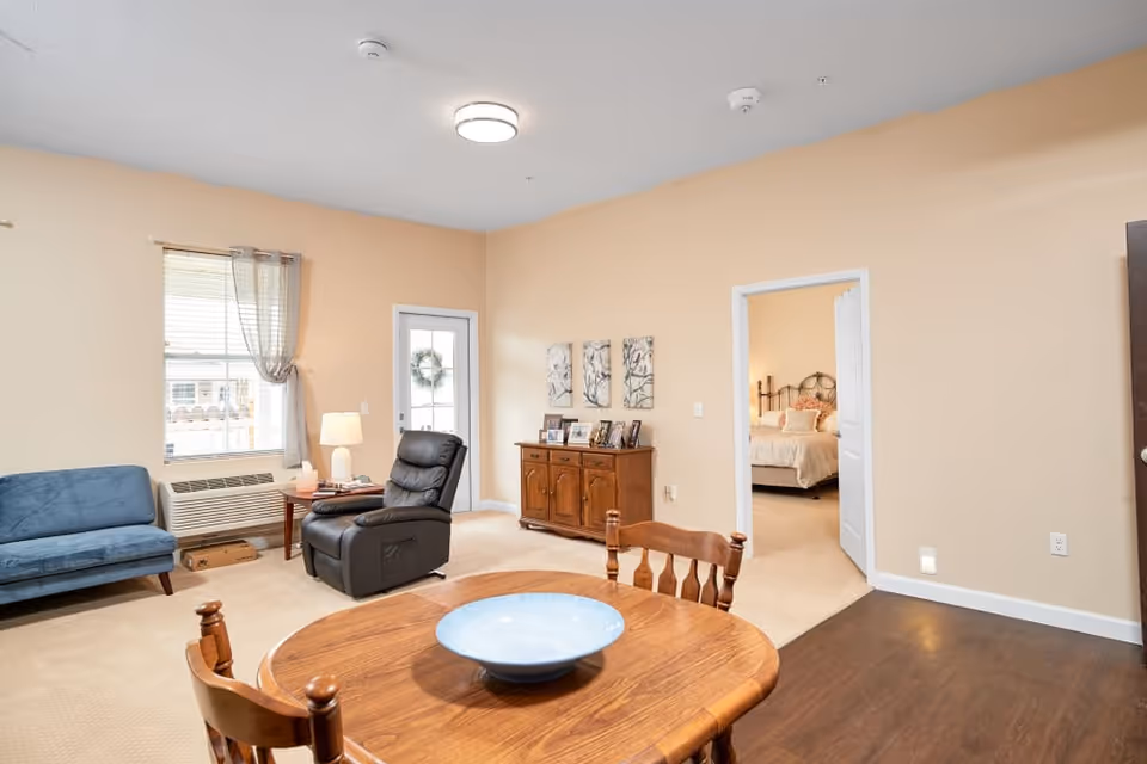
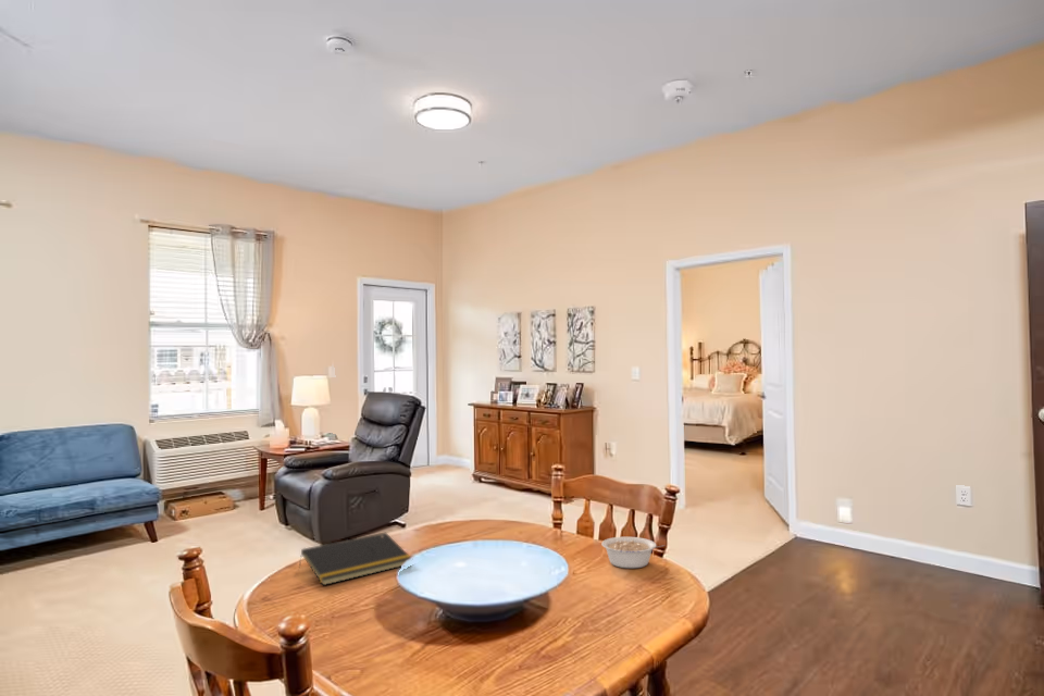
+ notepad (357, 556)
+ legume (631, 550)
